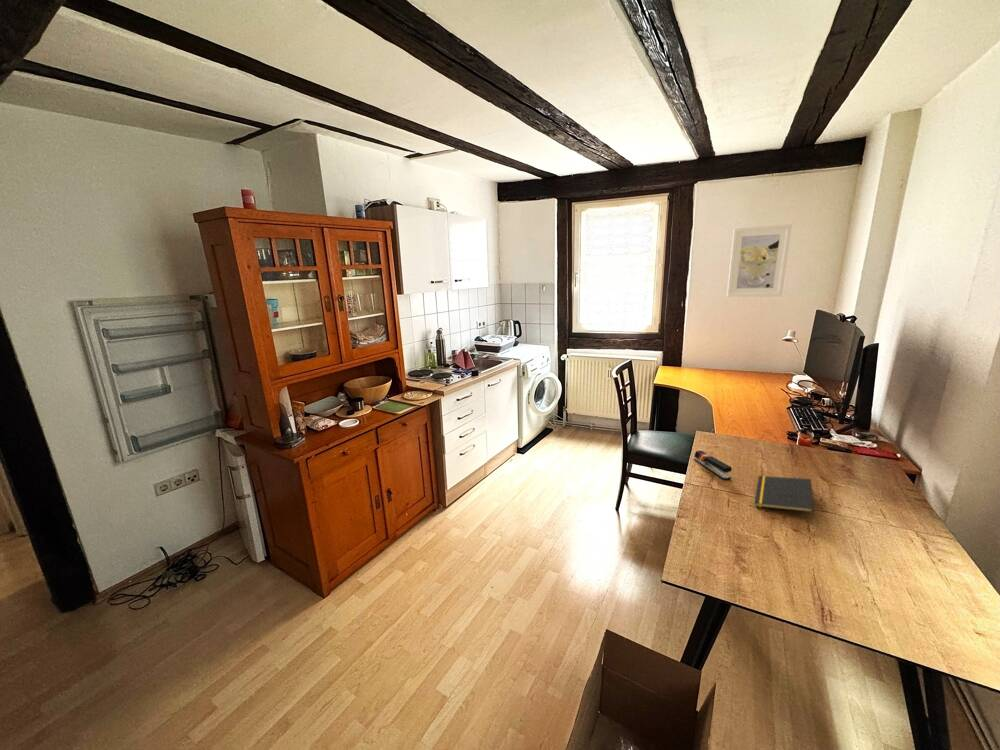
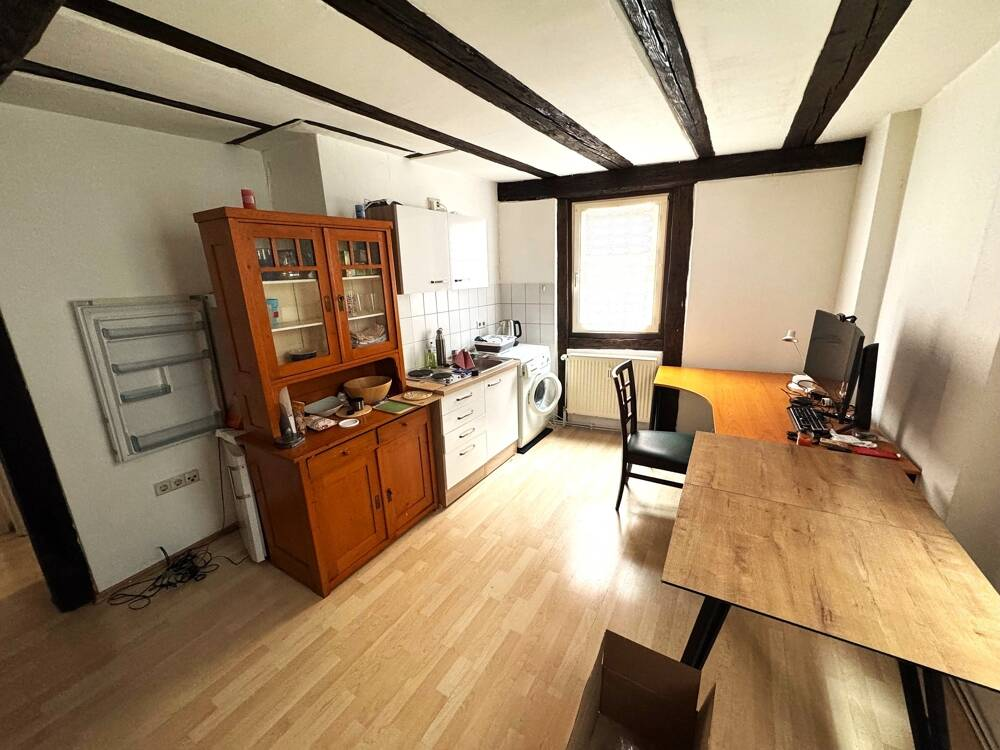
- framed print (757, 262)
- stapler (712, 463)
- notepad (783, 492)
